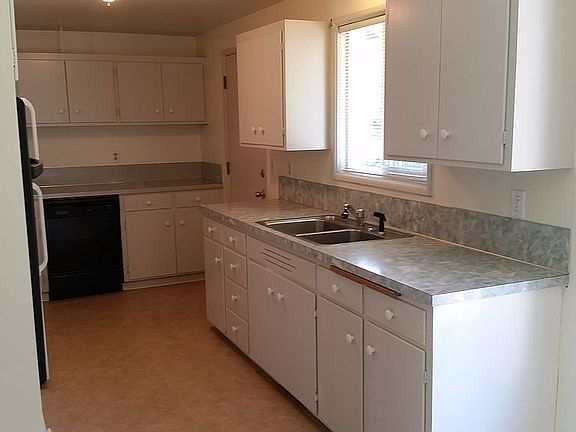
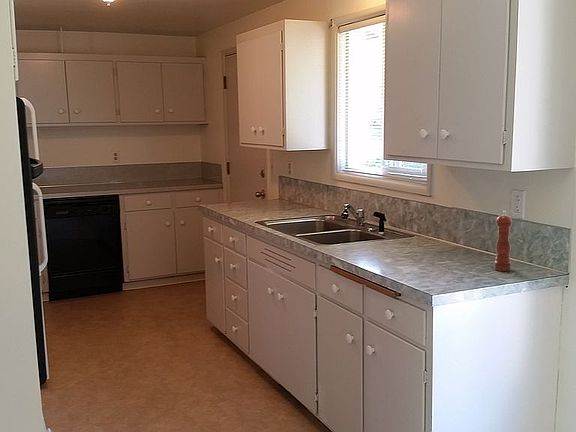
+ pepper mill (503, 240)
